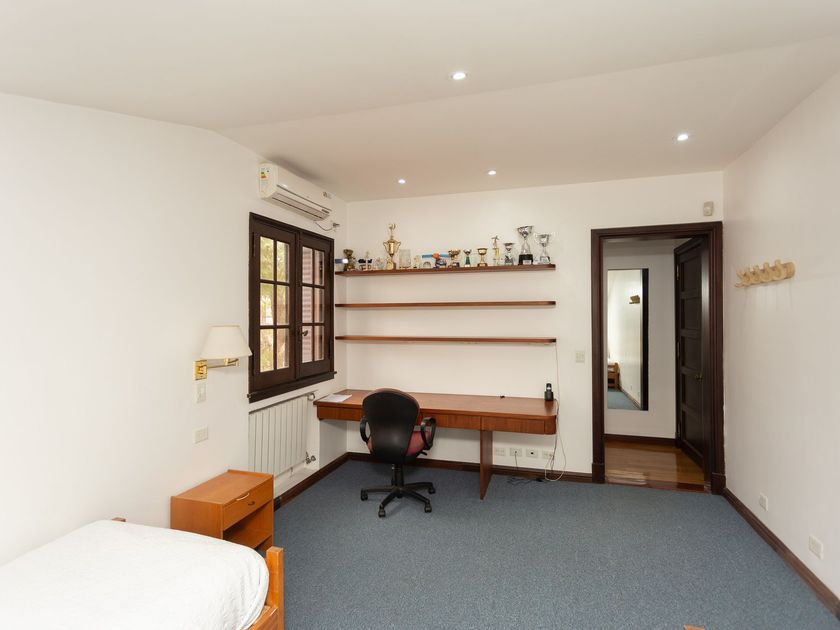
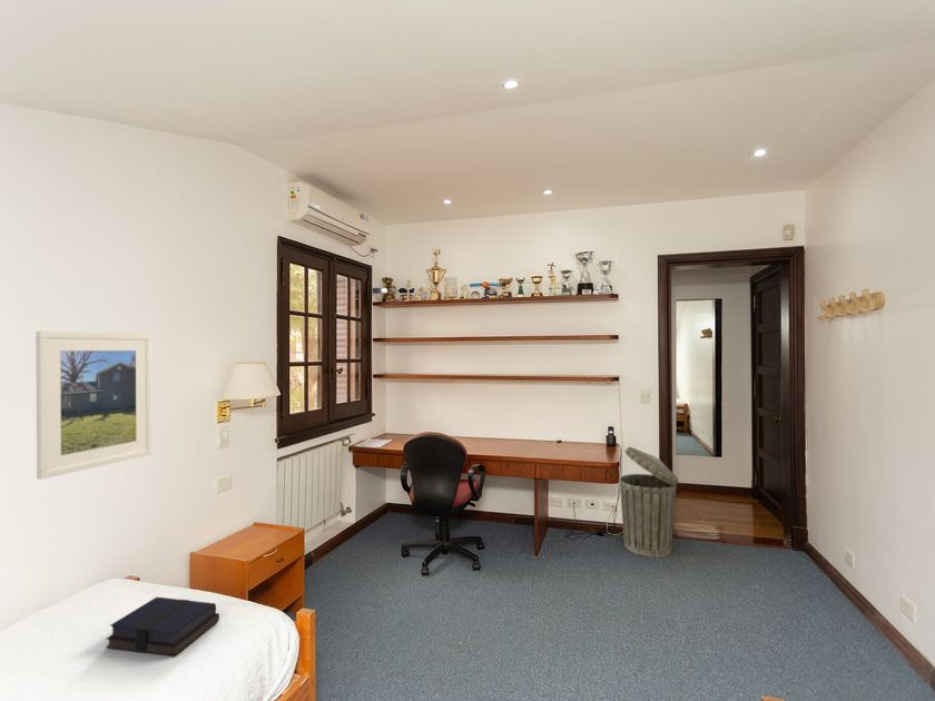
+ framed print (99, 398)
+ trash can (648, 497)
+ book (165, 623)
